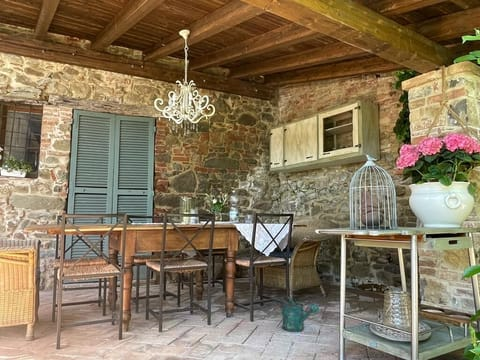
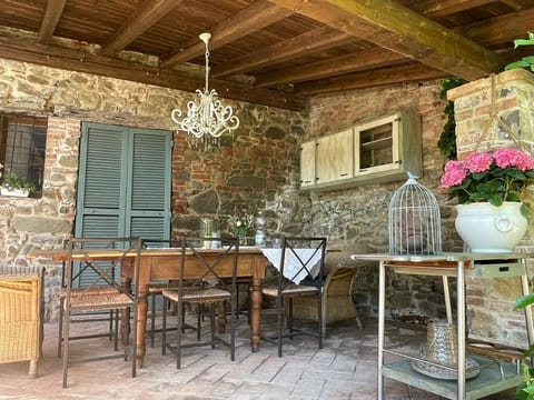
- watering can (298, 314)
